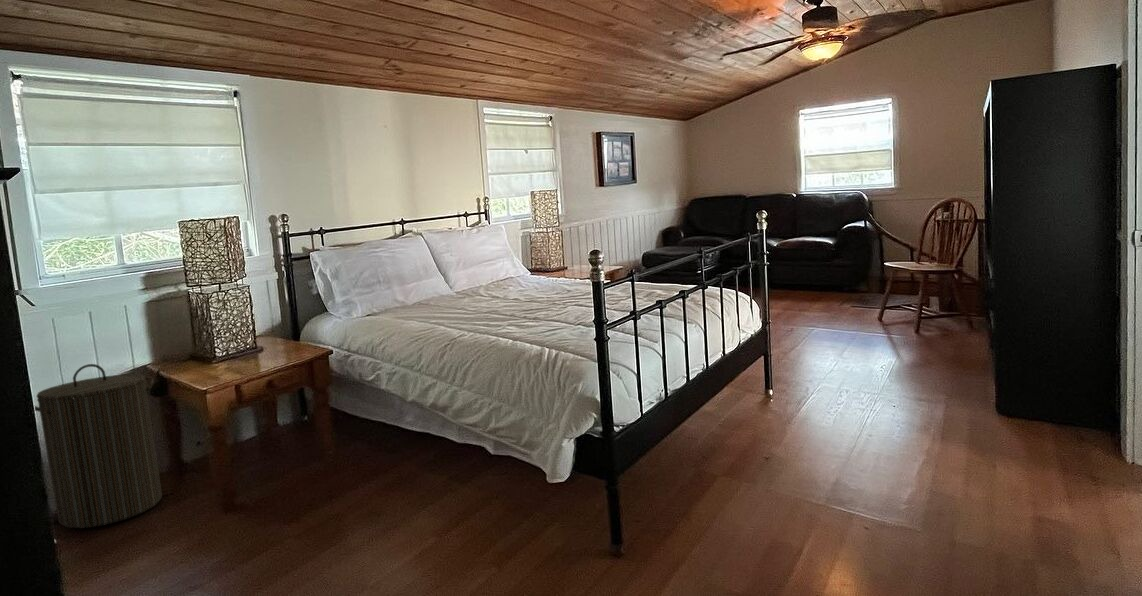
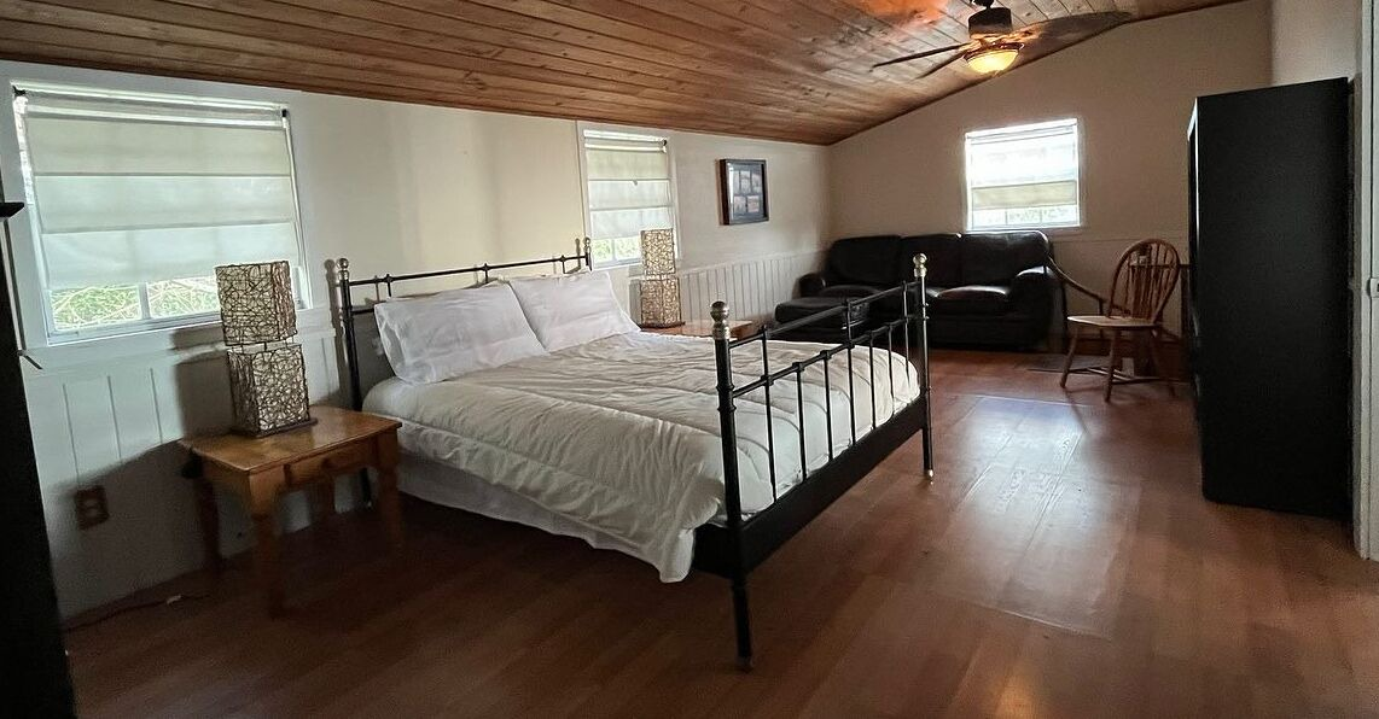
- laundry hamper (101, 437)
